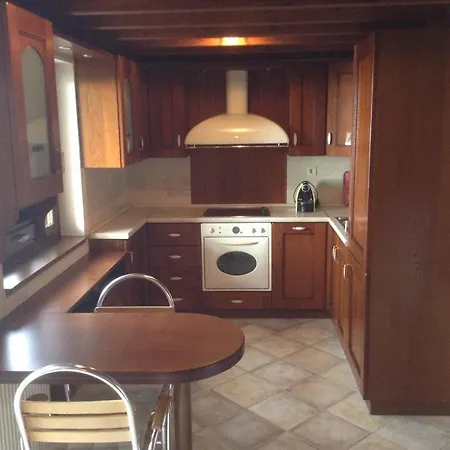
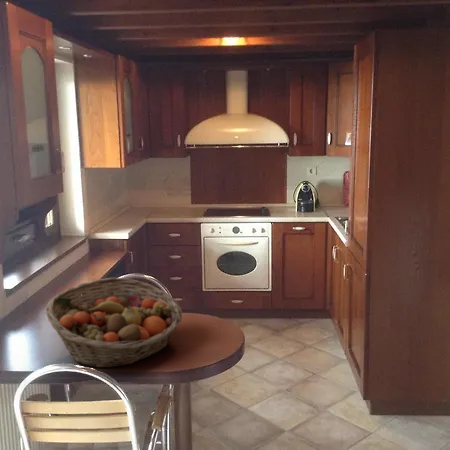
+ fruit basket (116, 320)
